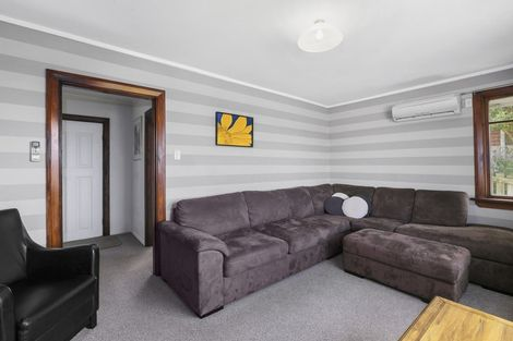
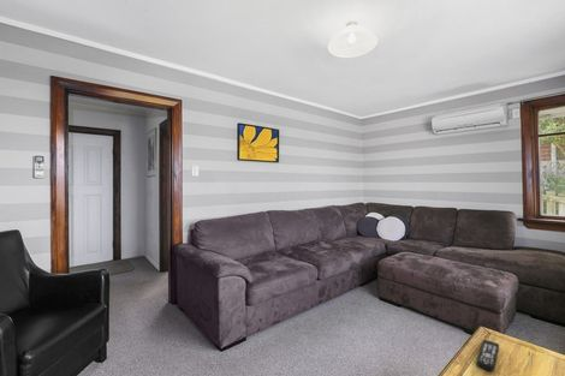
+ remote control (488, 353)
